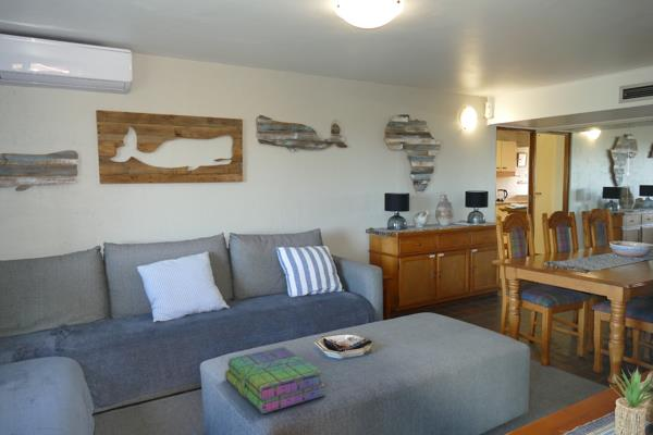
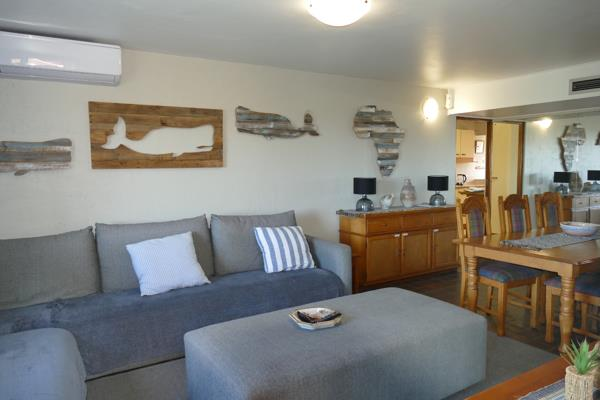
- stack of books (273, 375)
